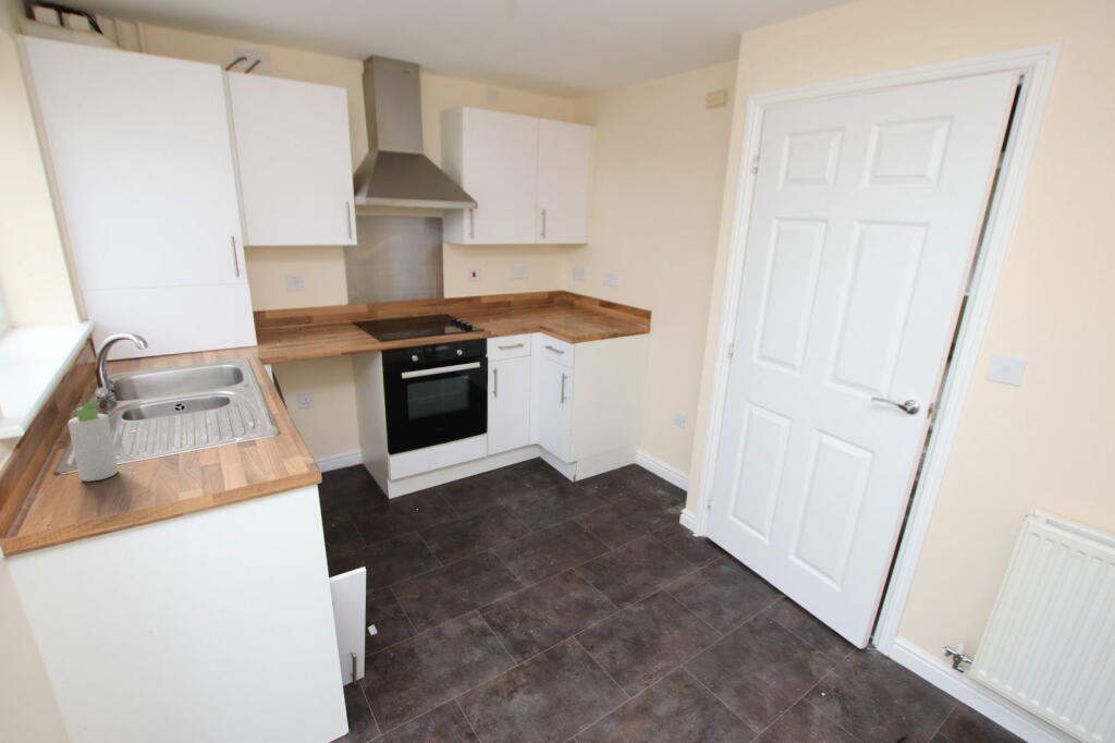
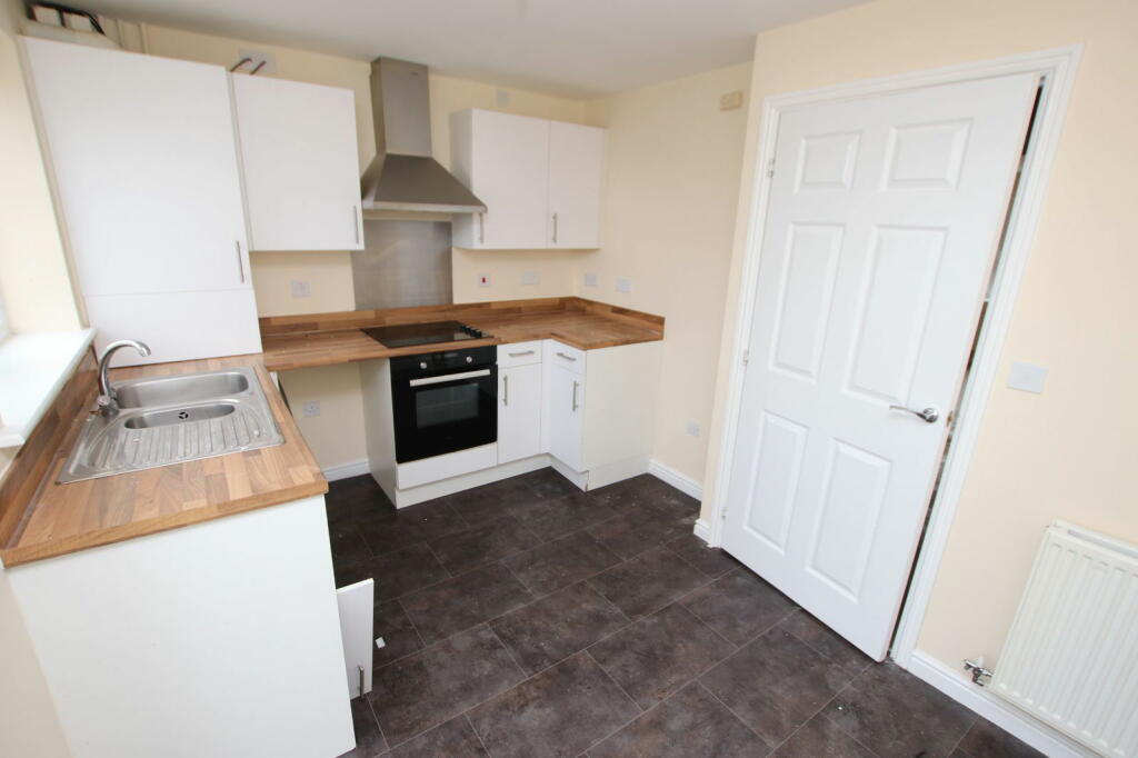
- bottle (95, 435)
